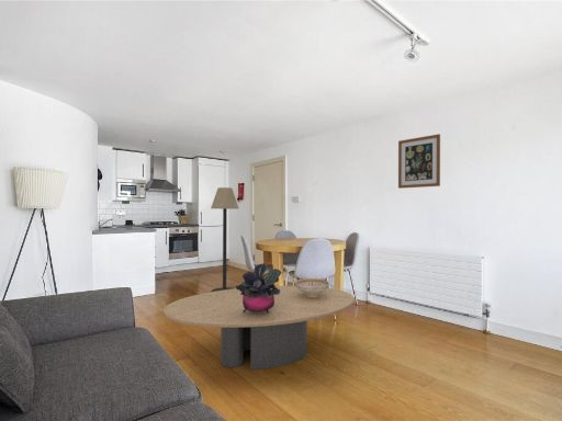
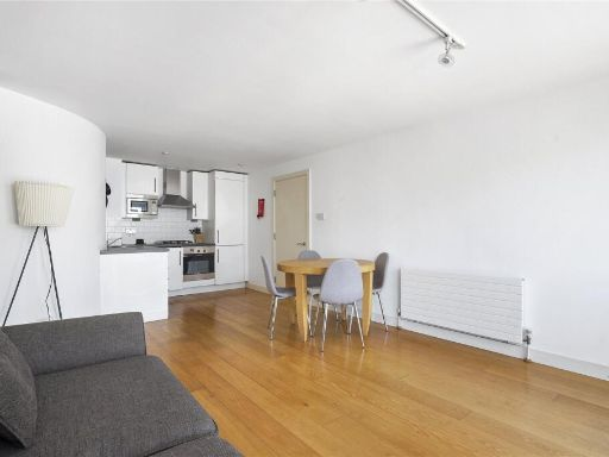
- floor lamp (224, 240)
- decorative bowl (312, 288)
- potted plant (258, 286)
- wall art (418, 162)
- coffee table (265, 328)
